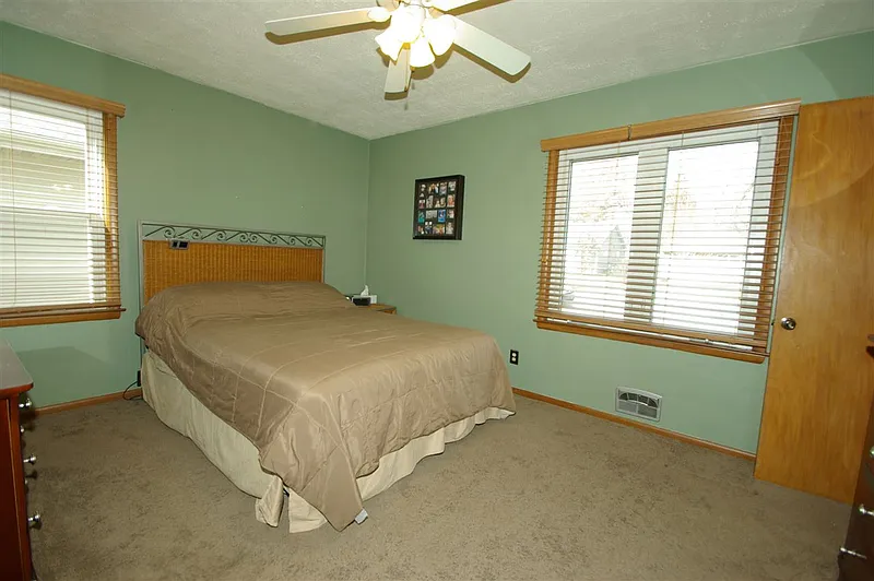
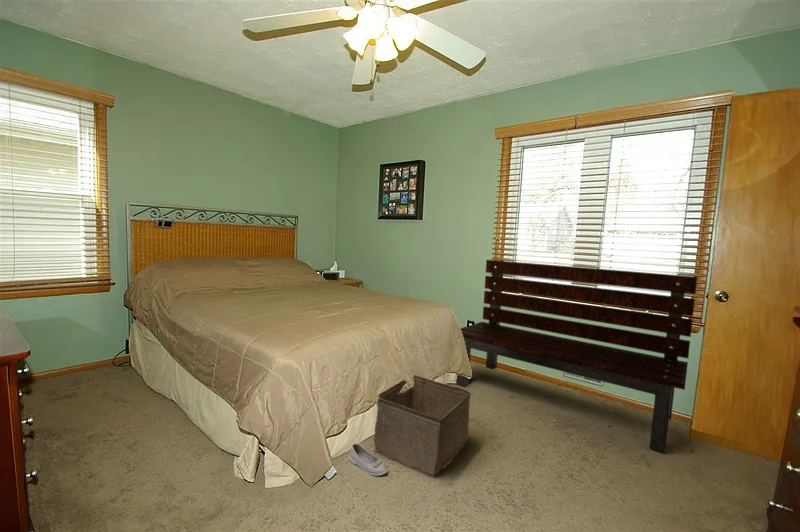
+ shoe (367, 459)
+ storage bin (422, 419)
+ bench (560, 333)
